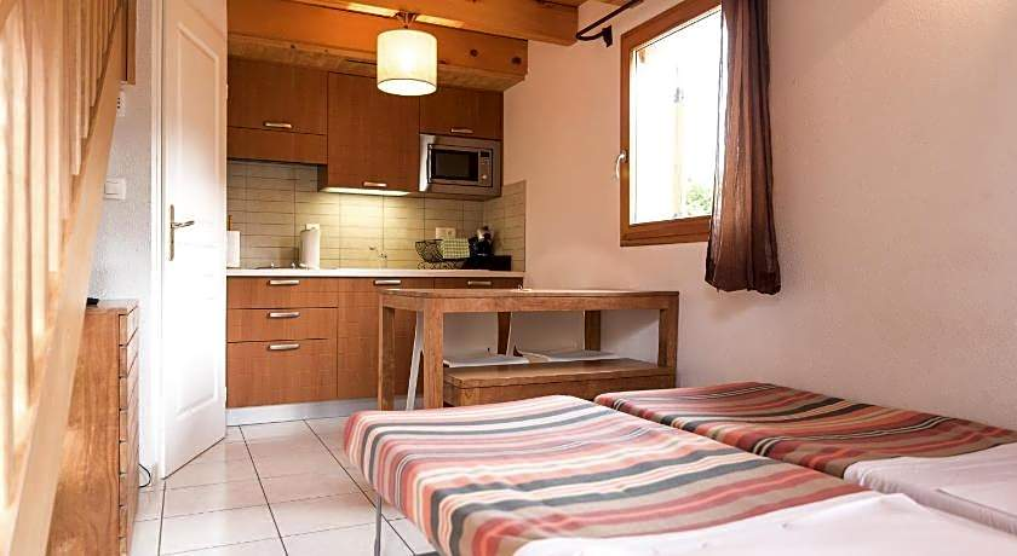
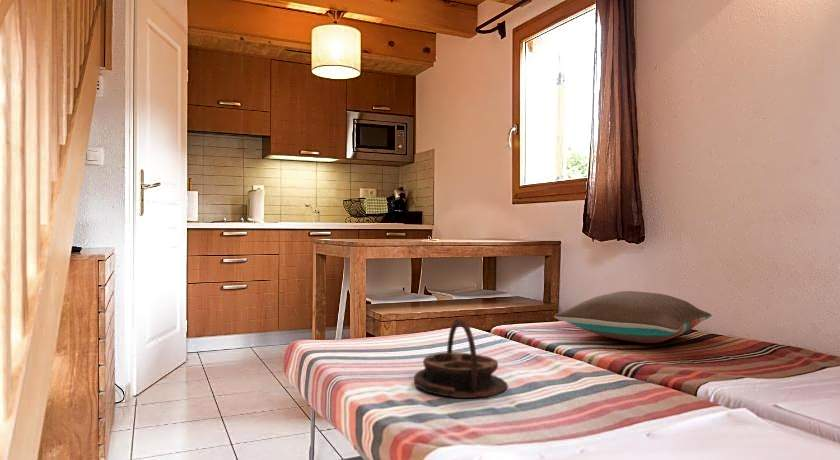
+ pillow (634, 315)
+ serving tray (460, 353)
